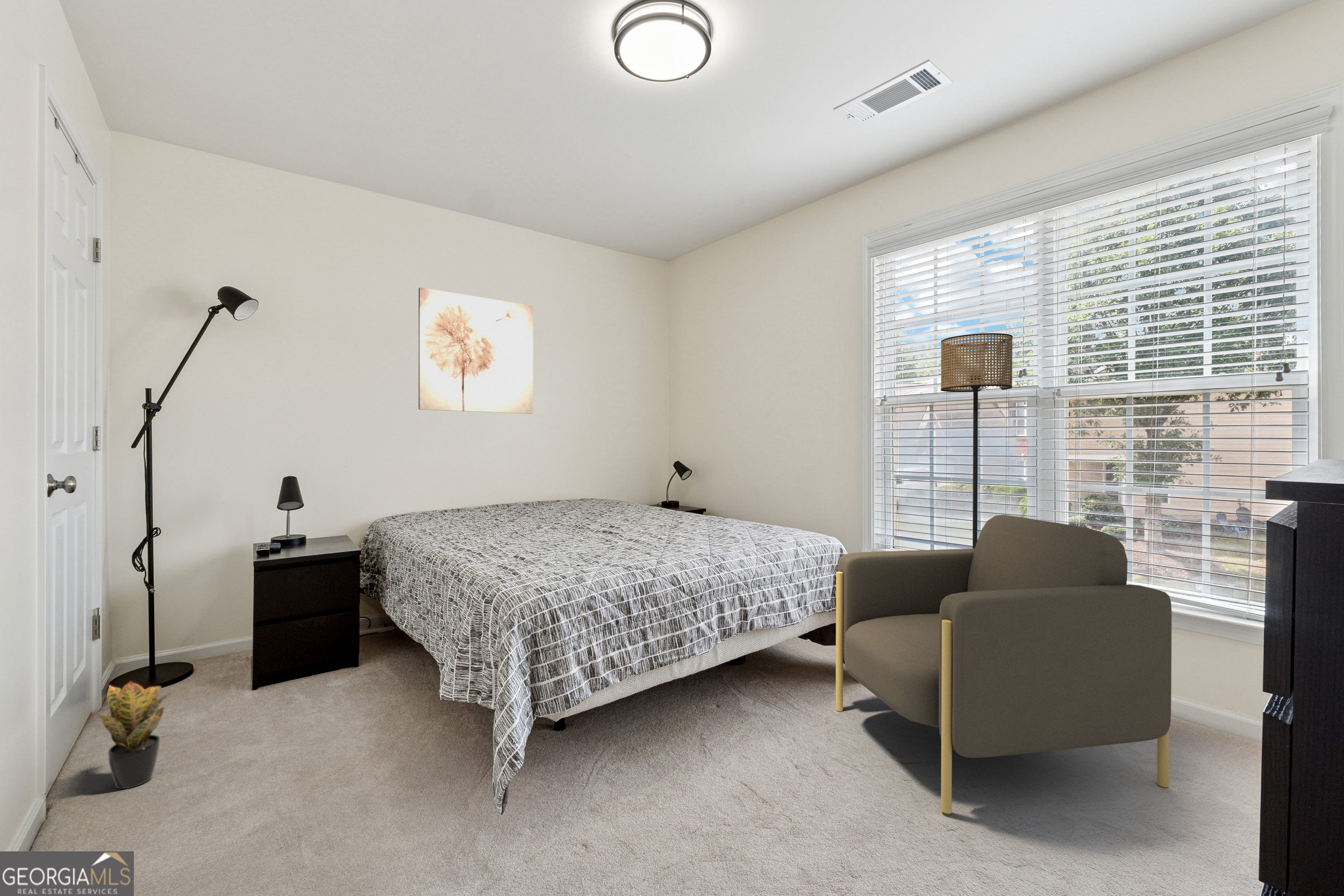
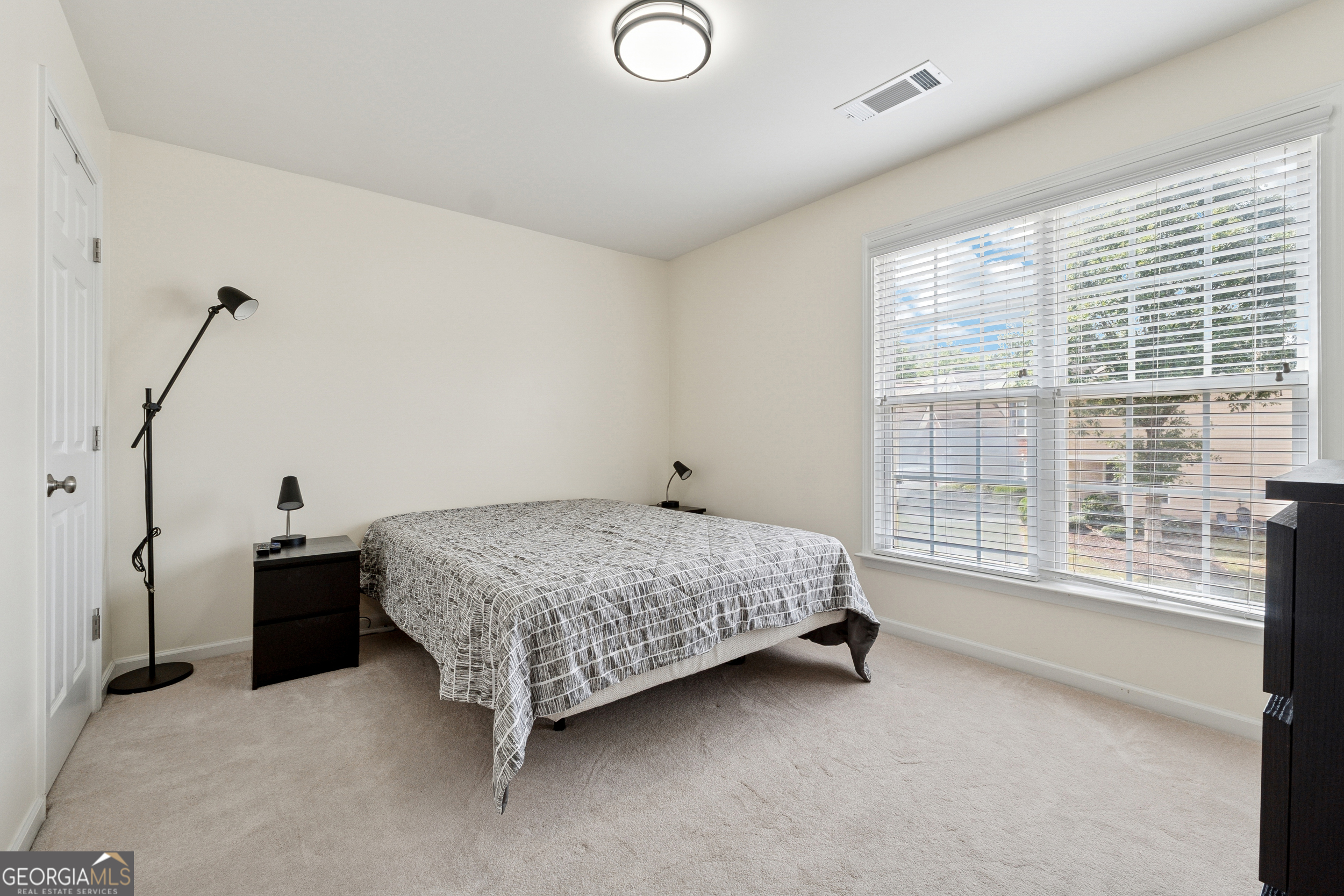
- potted plant (137, 726)
- armchair (976, 632)
- wall art (479, 354)
- floor lamp (975, 501)
